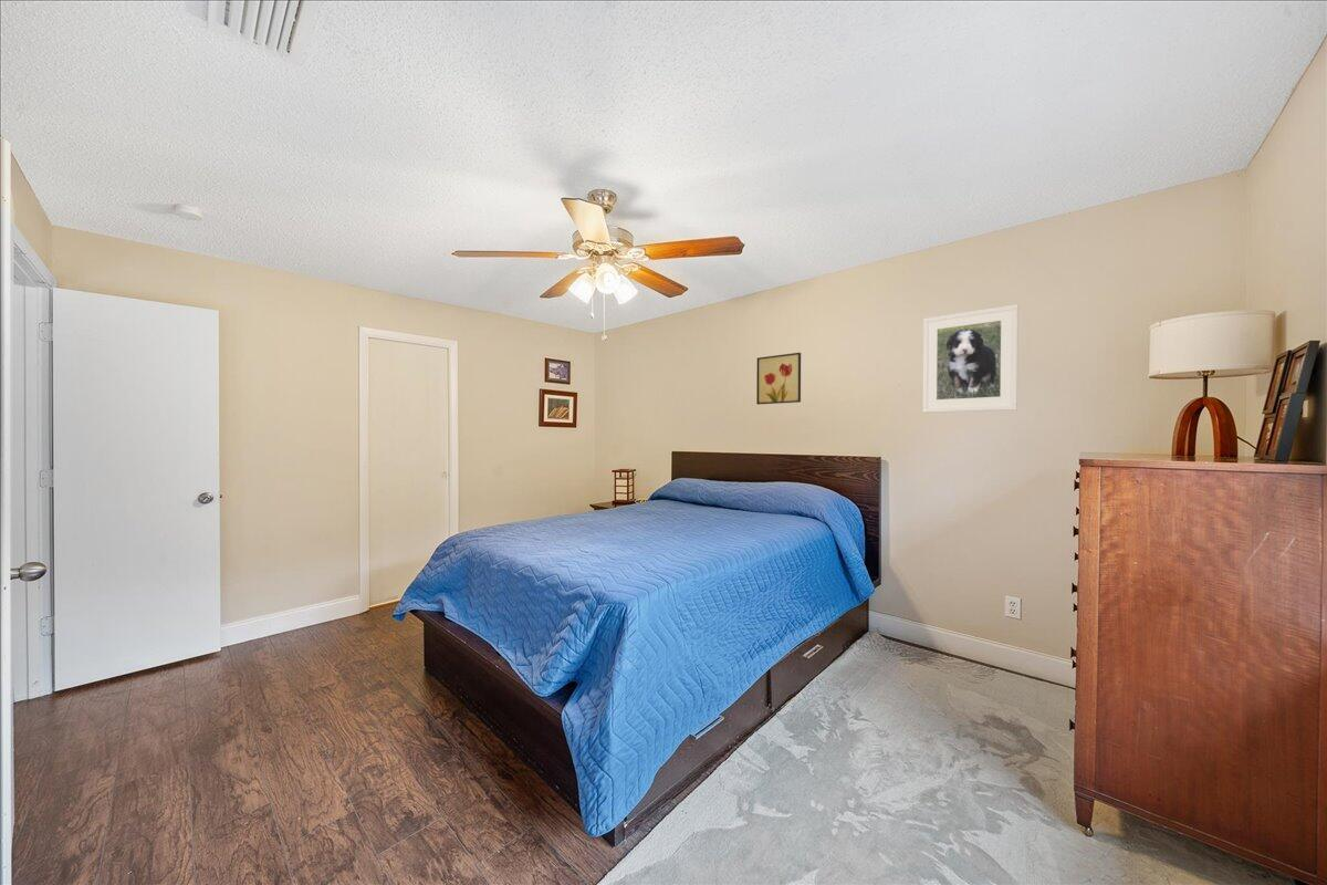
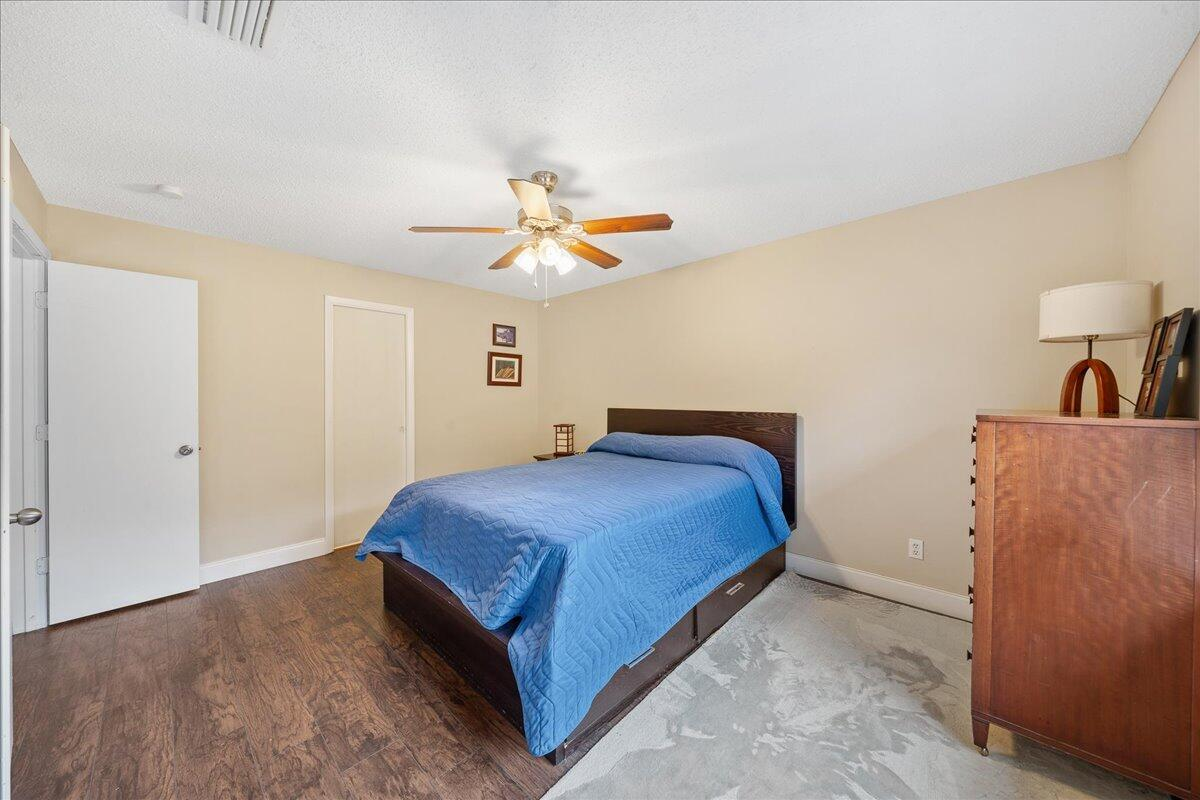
- wall art (779, 379)
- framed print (968, 362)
